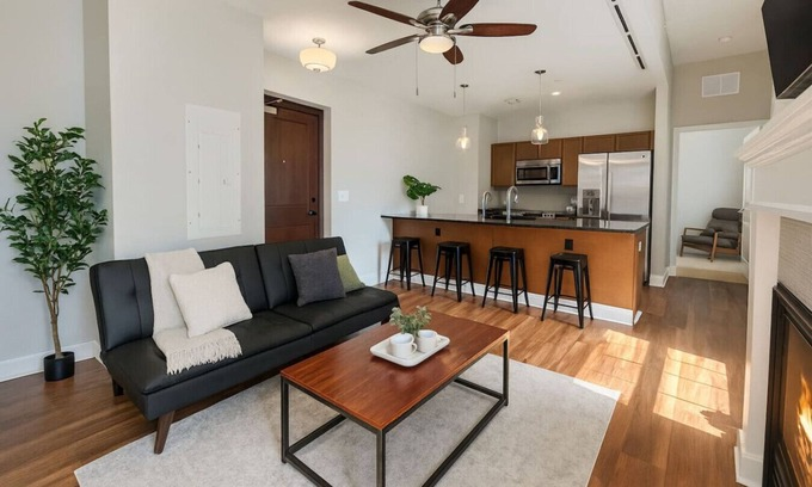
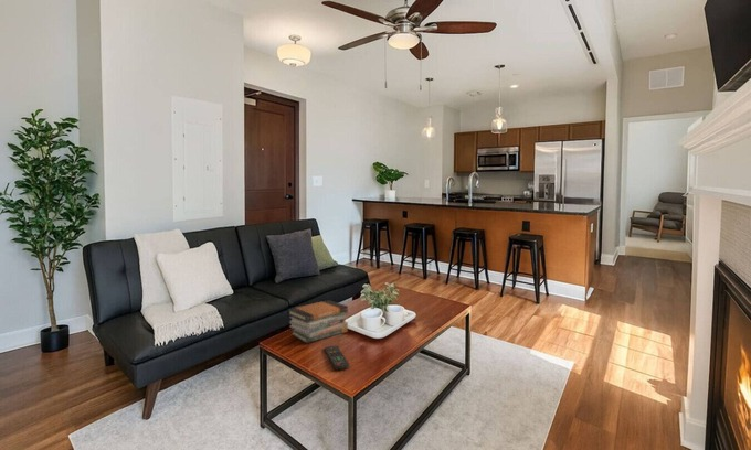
+ book stack (318, 320)
+ remote control (336, 356)
